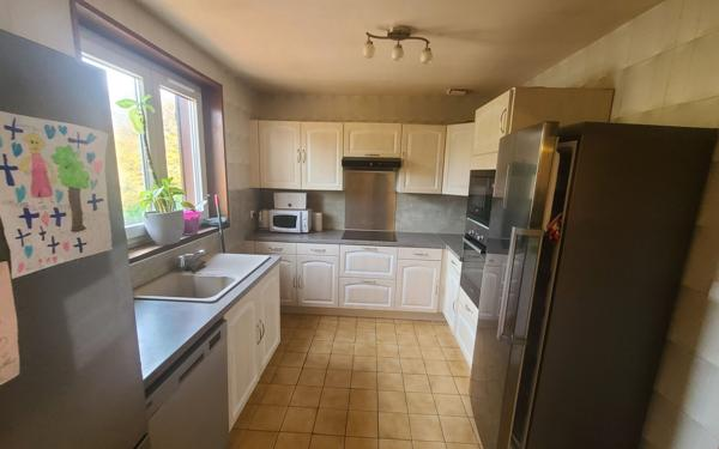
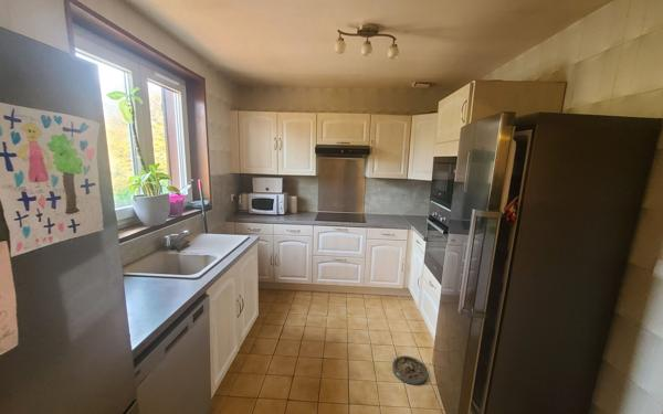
+ pet bowl (409, 368)
